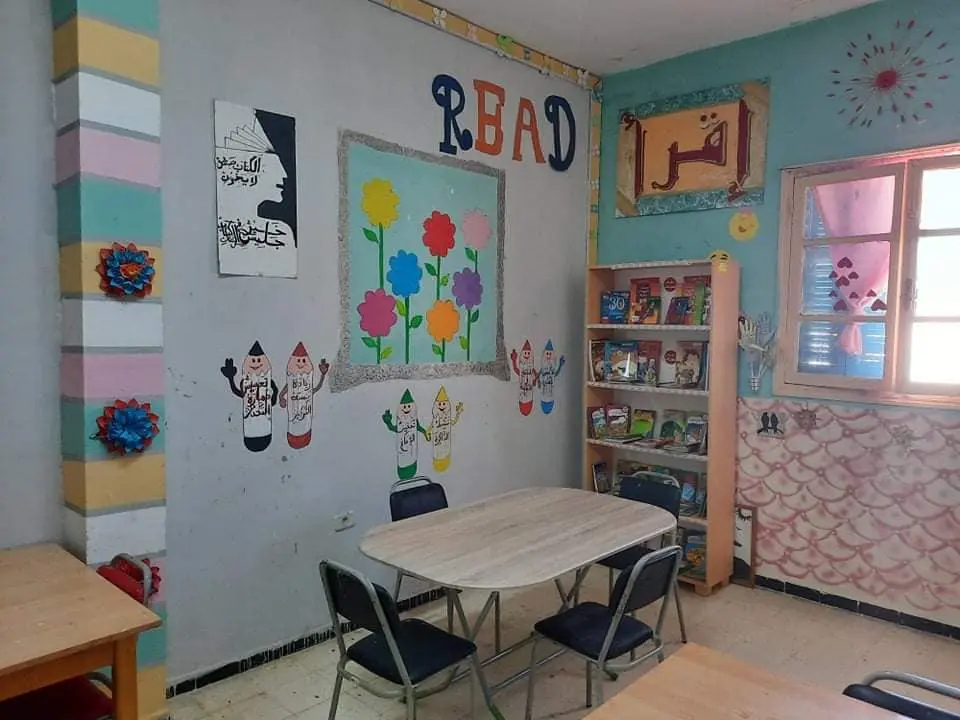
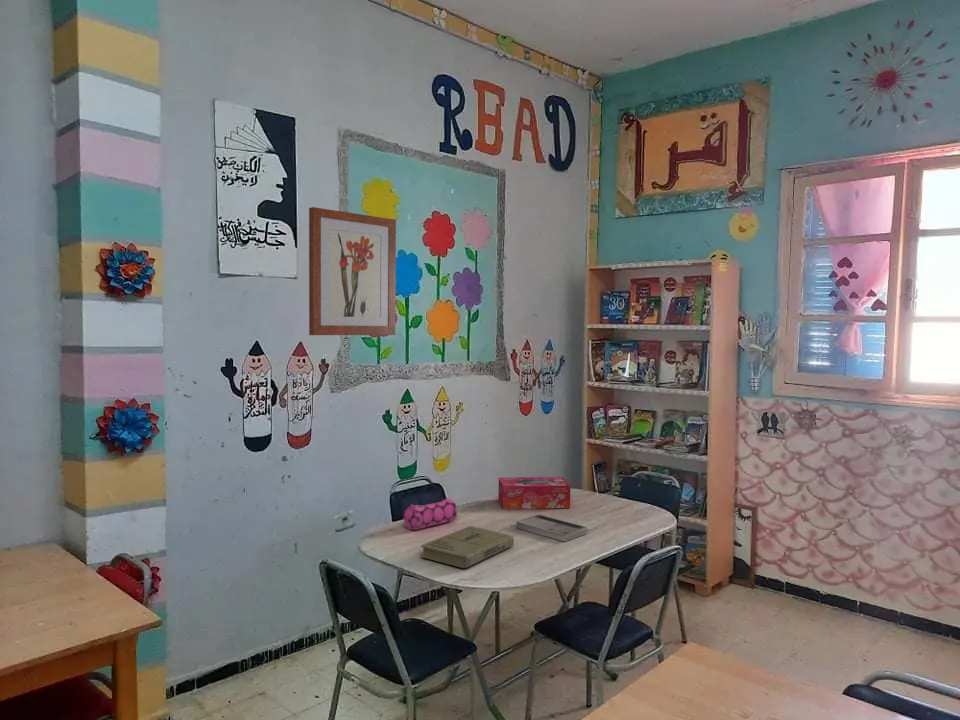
+ wall art (354, 274)
+ tissue box (533, 492)
+ book (551, 527)
+ book (468, 545)
+ pencil case (431, 512)
